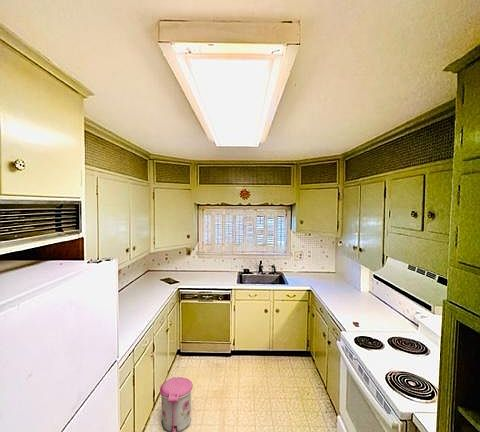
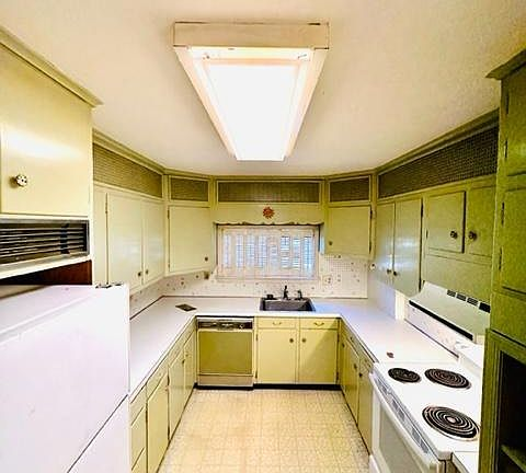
- trash can (176, 403)
